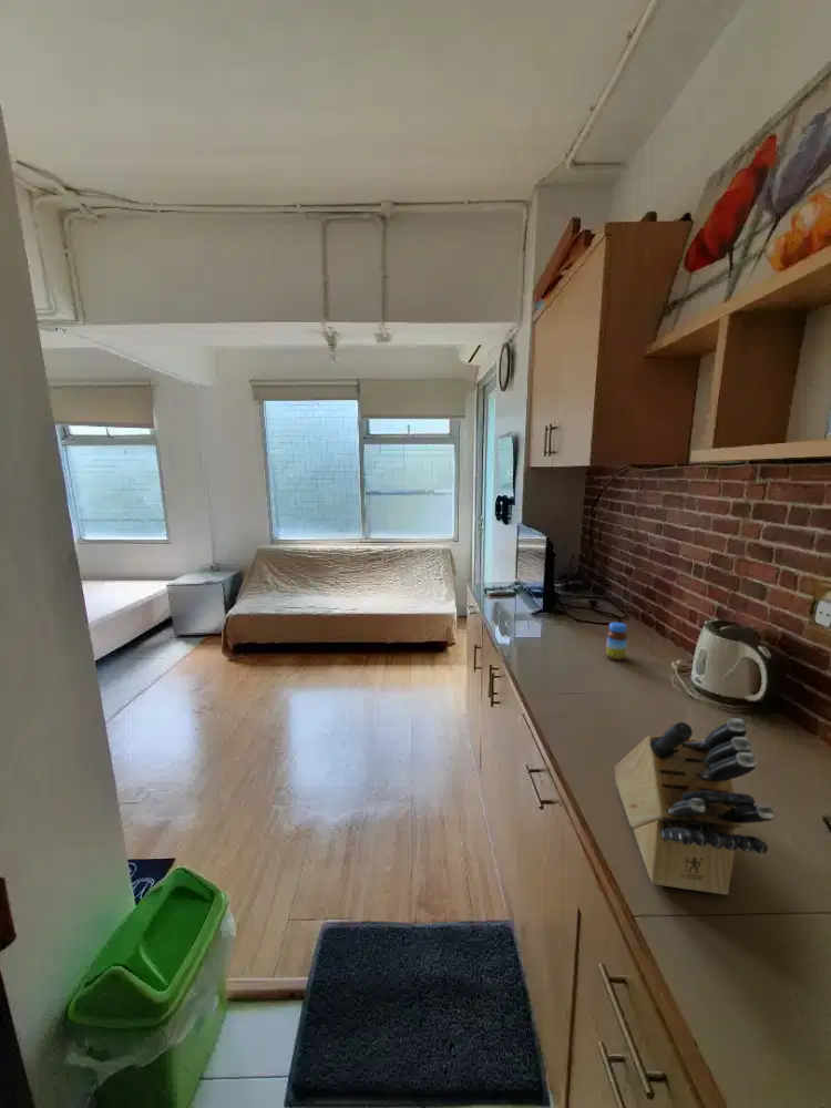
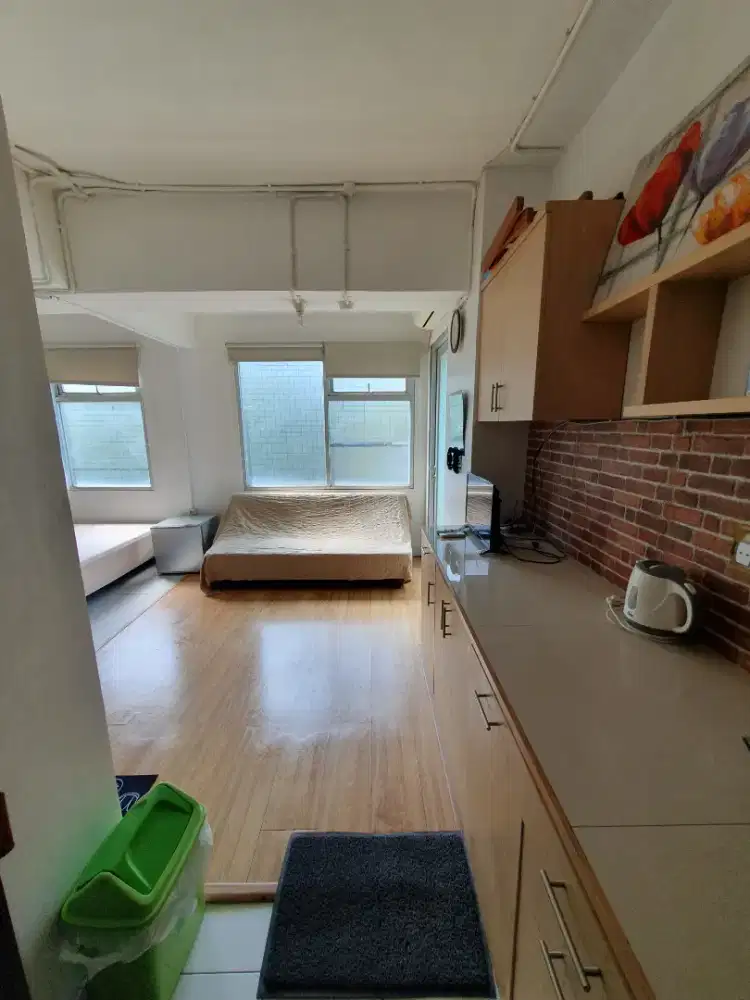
- knife block (678, 769)
- jar (616, 640)
